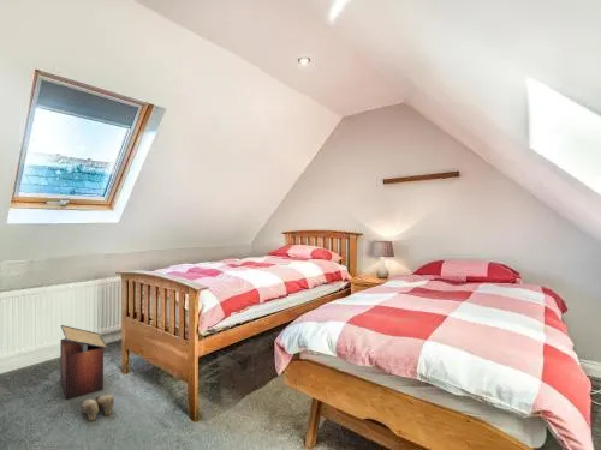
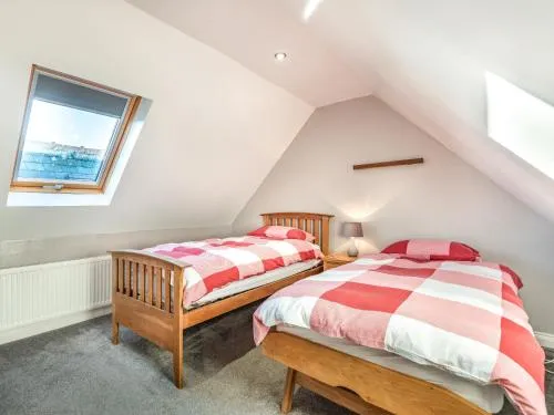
- slippers (96, 402)
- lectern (83, 355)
